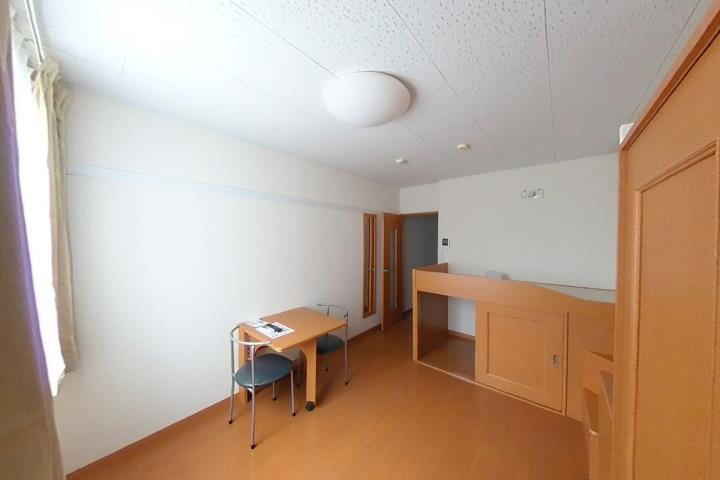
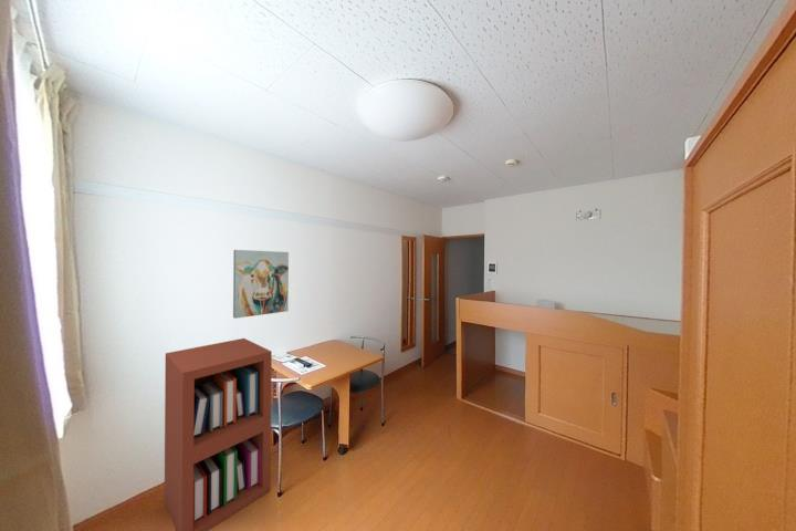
+ wall art (262, 282)
+ bookshelf (218, 423)
